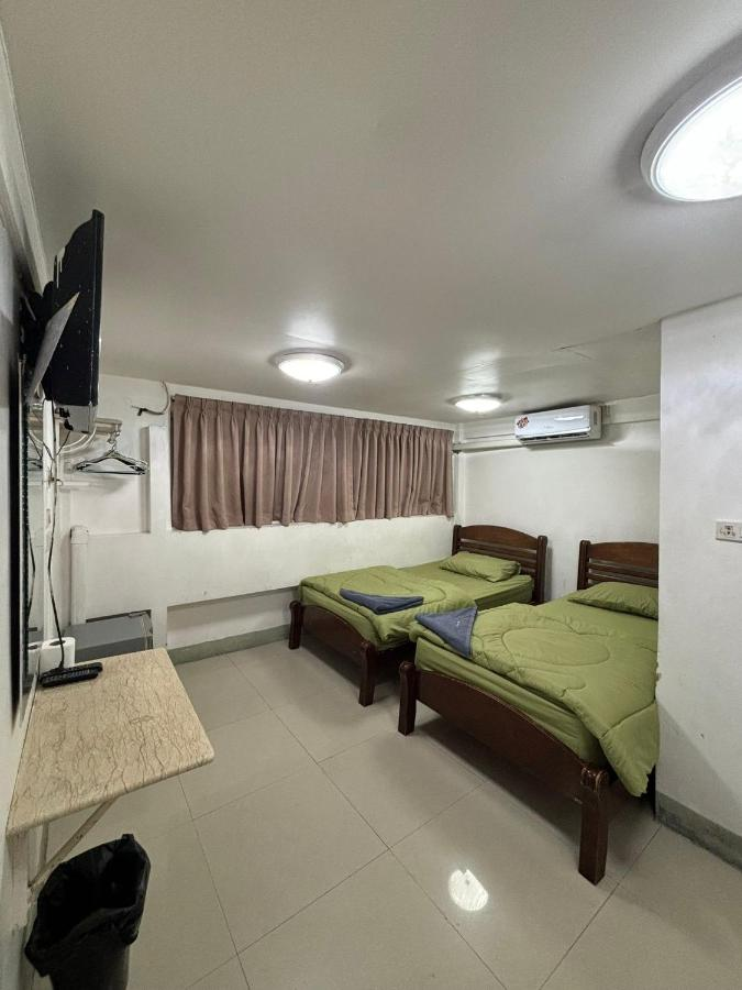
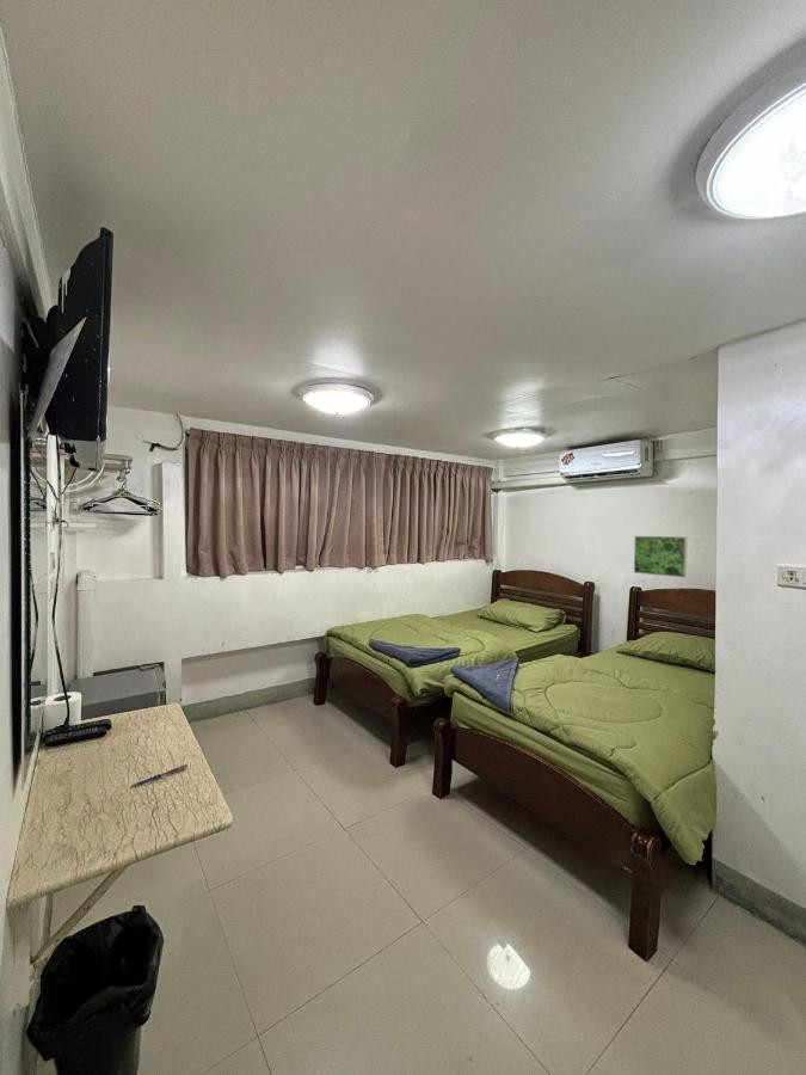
+ pen (160, 774)
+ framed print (659, 555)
